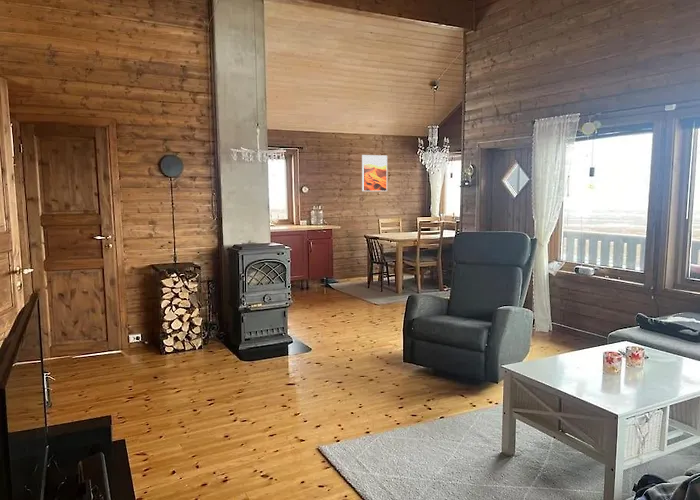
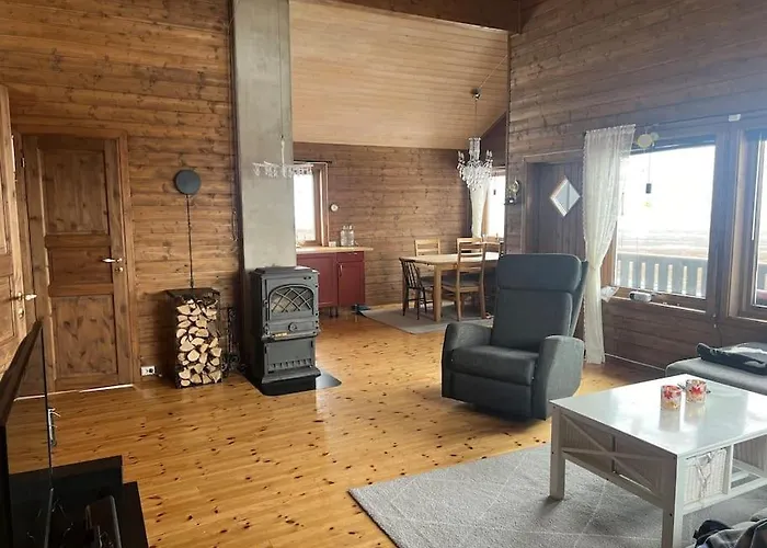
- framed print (374, 173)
